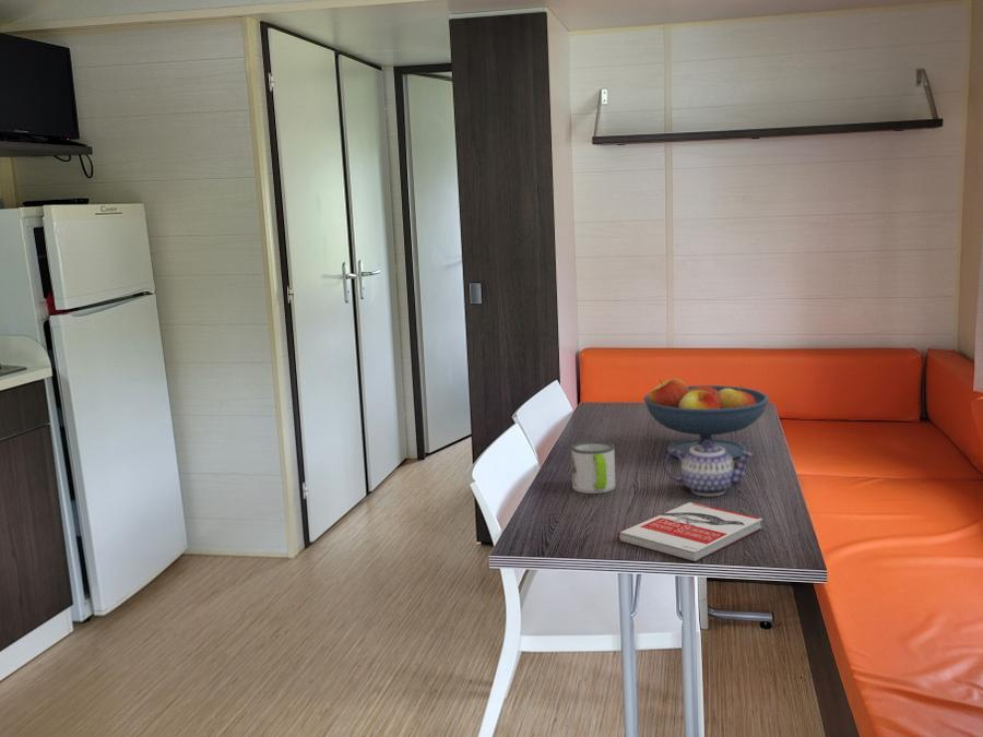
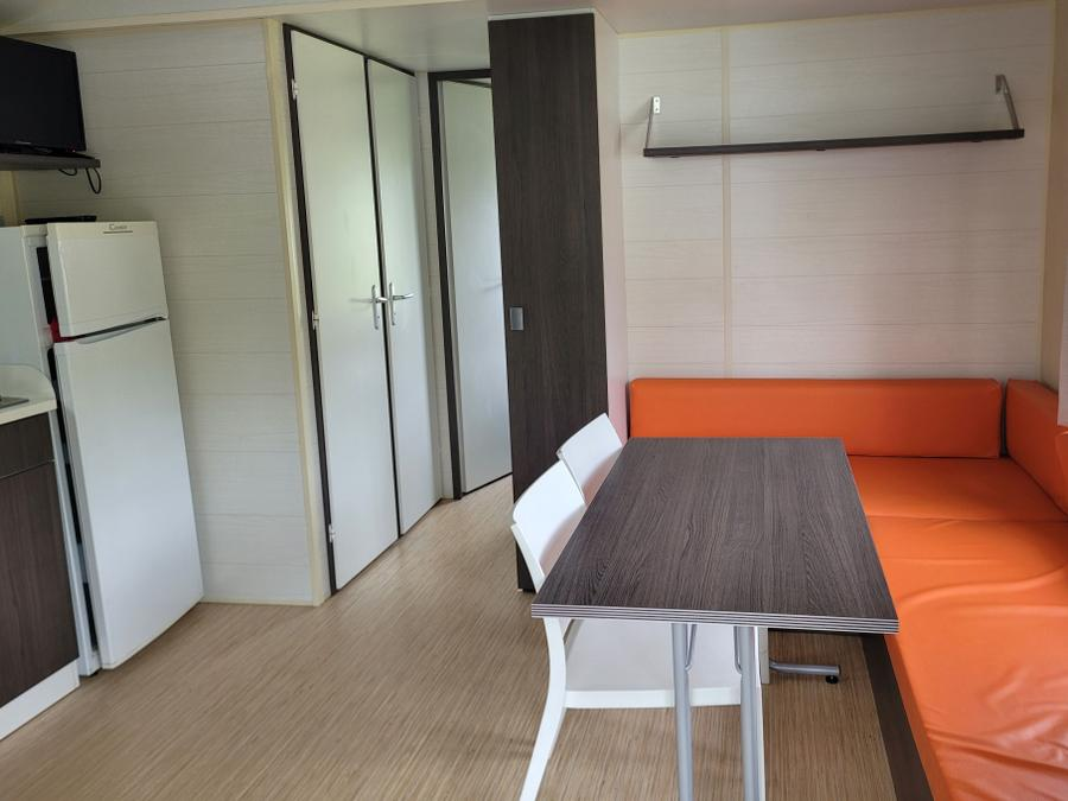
- teapot (708, 465)
- fruit bowl (706, 414)
- book (690, 530)
- mug (594, 468)
